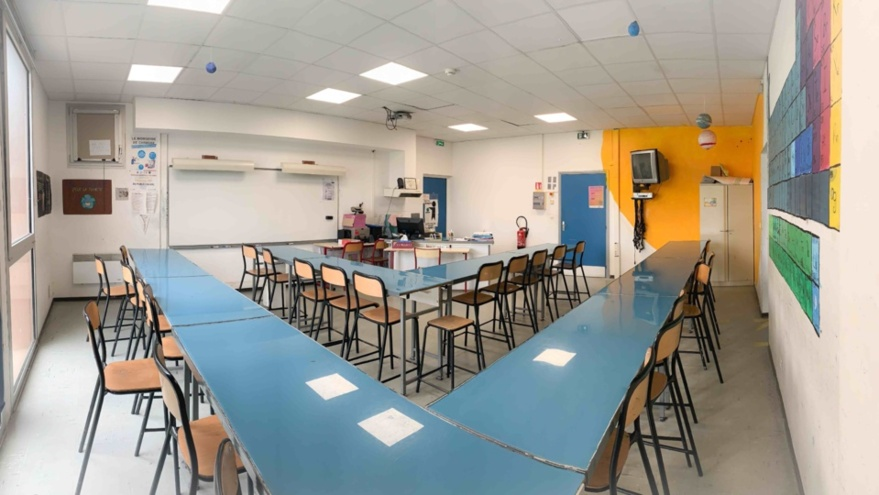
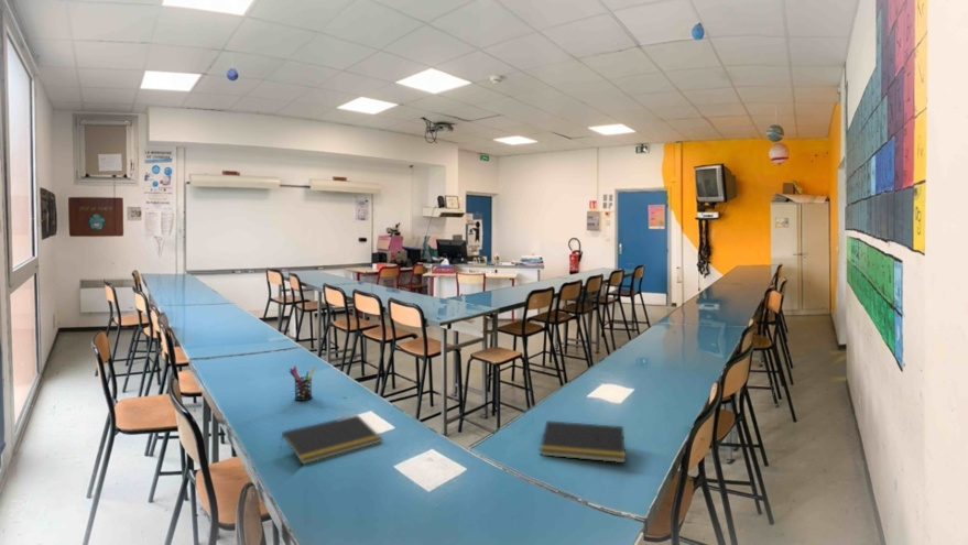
+ pen holder (303, 381)
+ notepad (333, 437)
+ notepad (583, 439)
